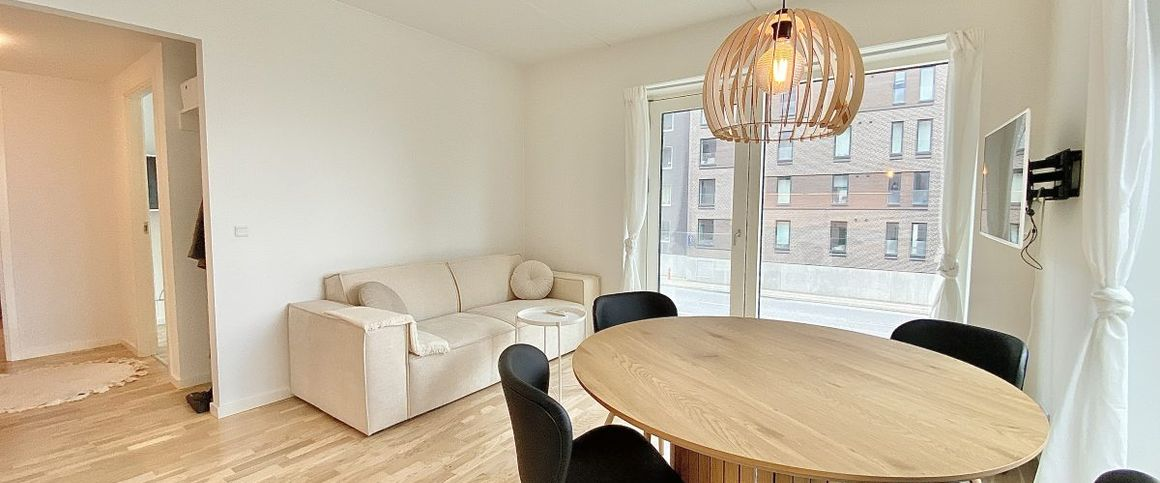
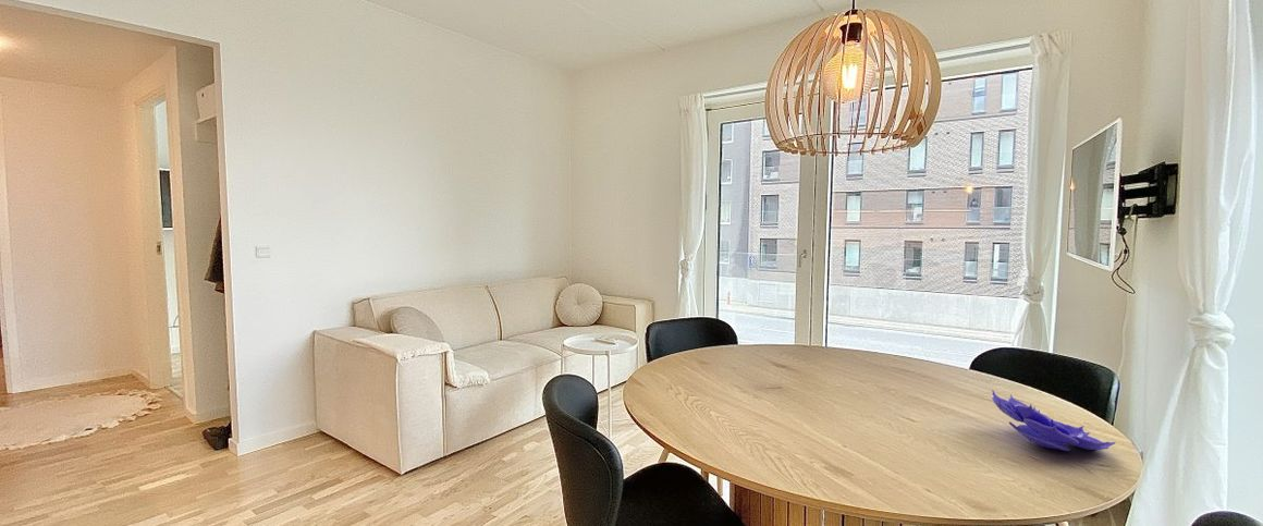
+ decorative bowl (1053, 423)
